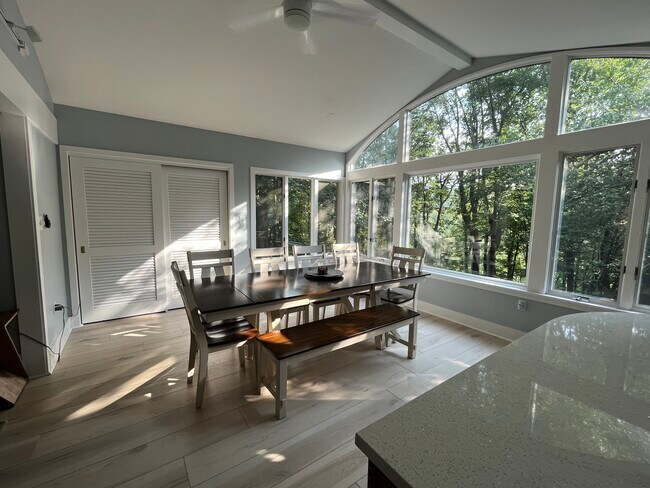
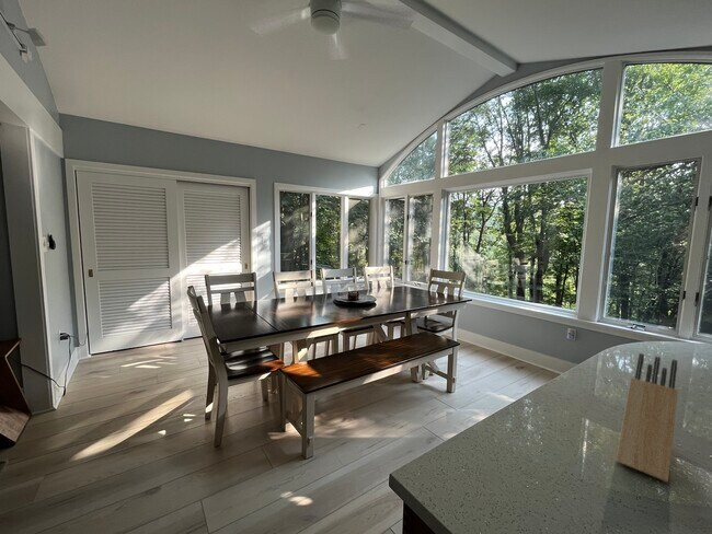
+ knife block (650, 407)
